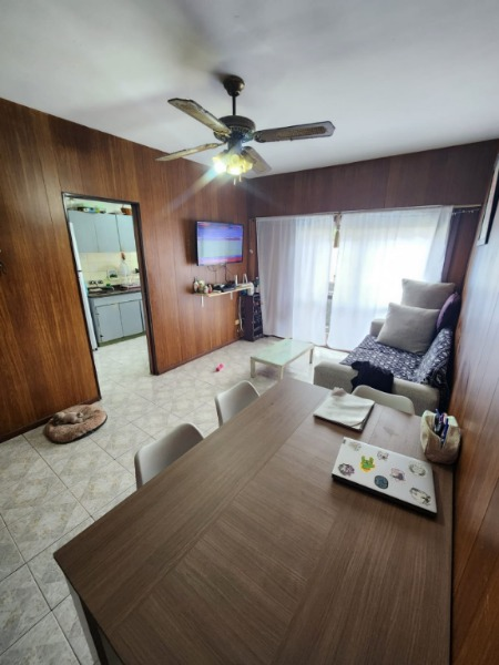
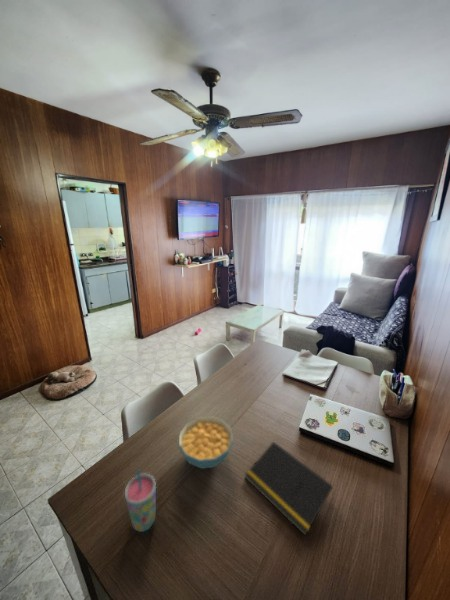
+ cereal bowl (206, 446)
+ notepad (287, 481)
+ cup (141, 496)
